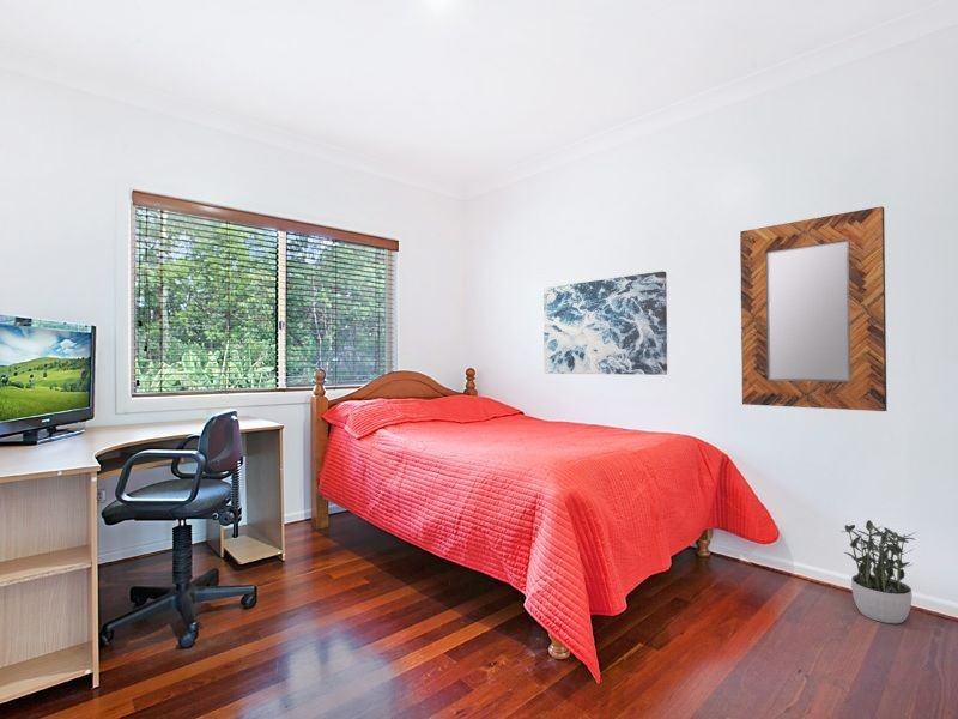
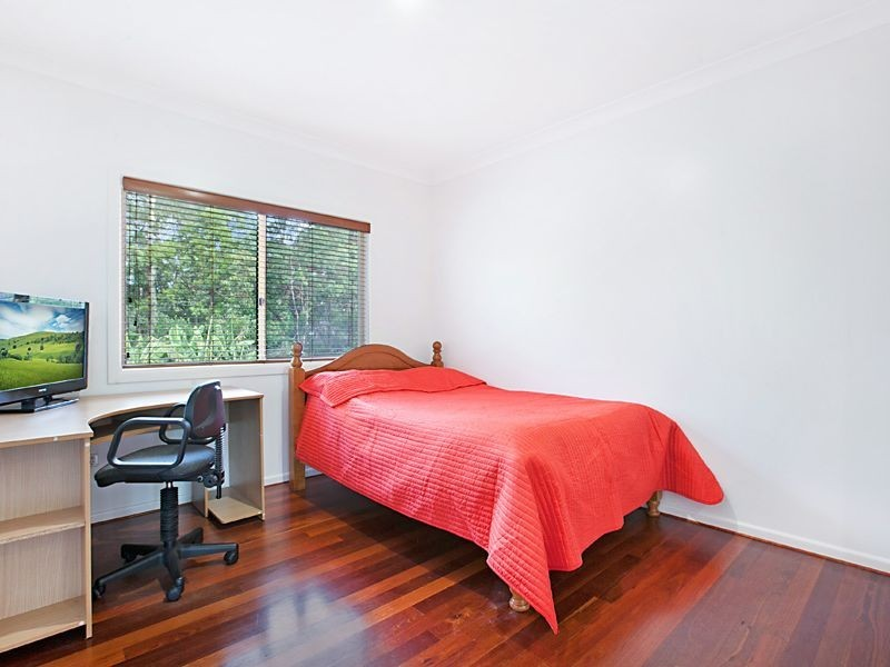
- wall art (599, 327)
- home mirror (807, 313)
- potted plant (877, 566)
